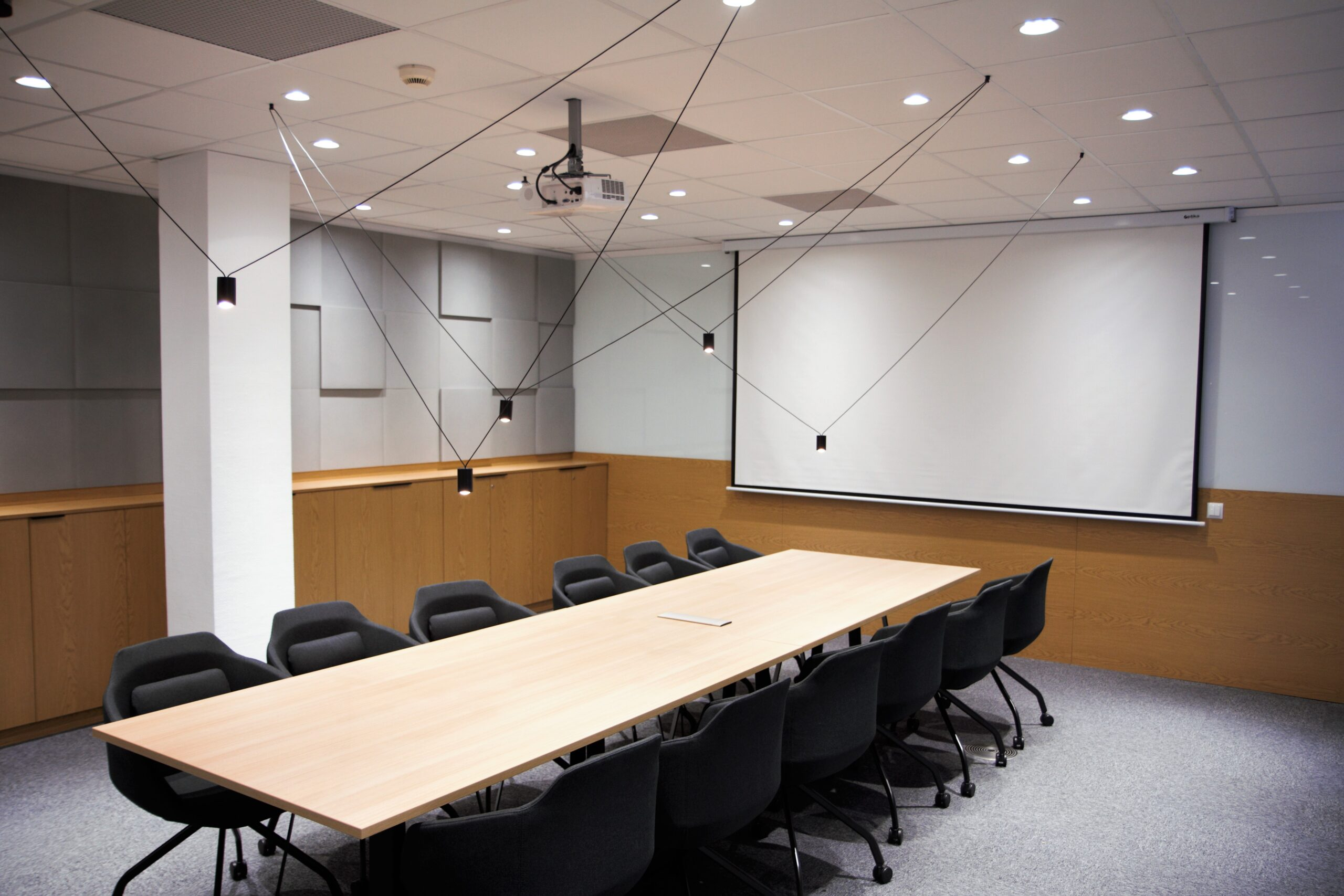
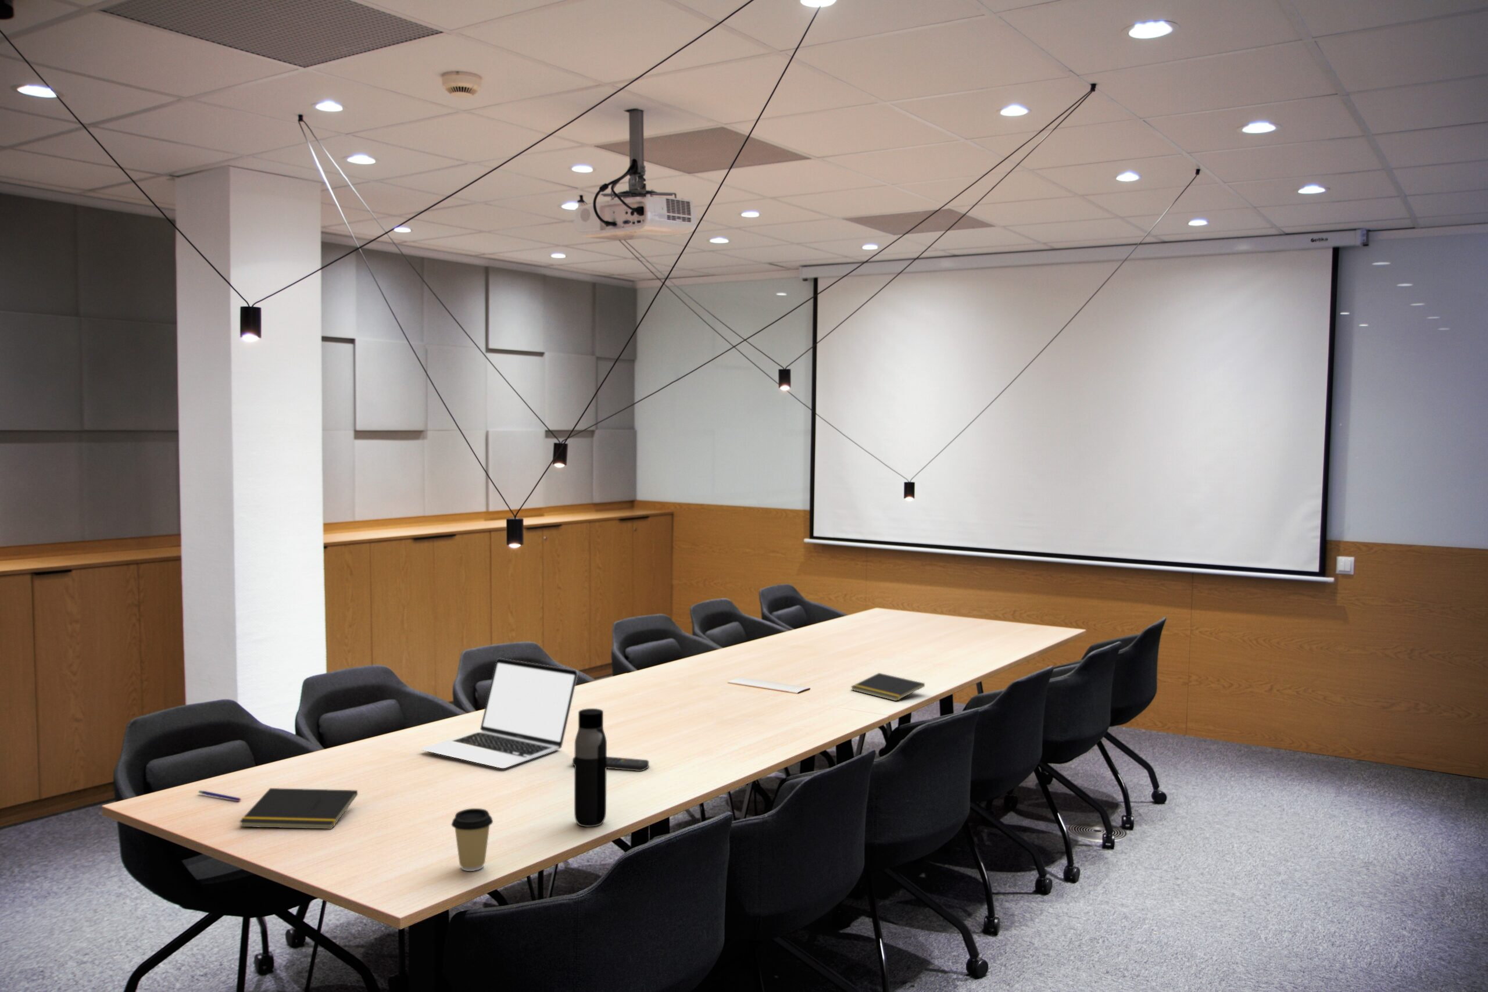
+ notepad (300, 808)
+ pen (219, 796)
+ water bottle (590, 766)
+ remote control (610, 762)
+ laptop (500, 710)
+ notepad (887, 686)
+ coffee cup (472, 840)
